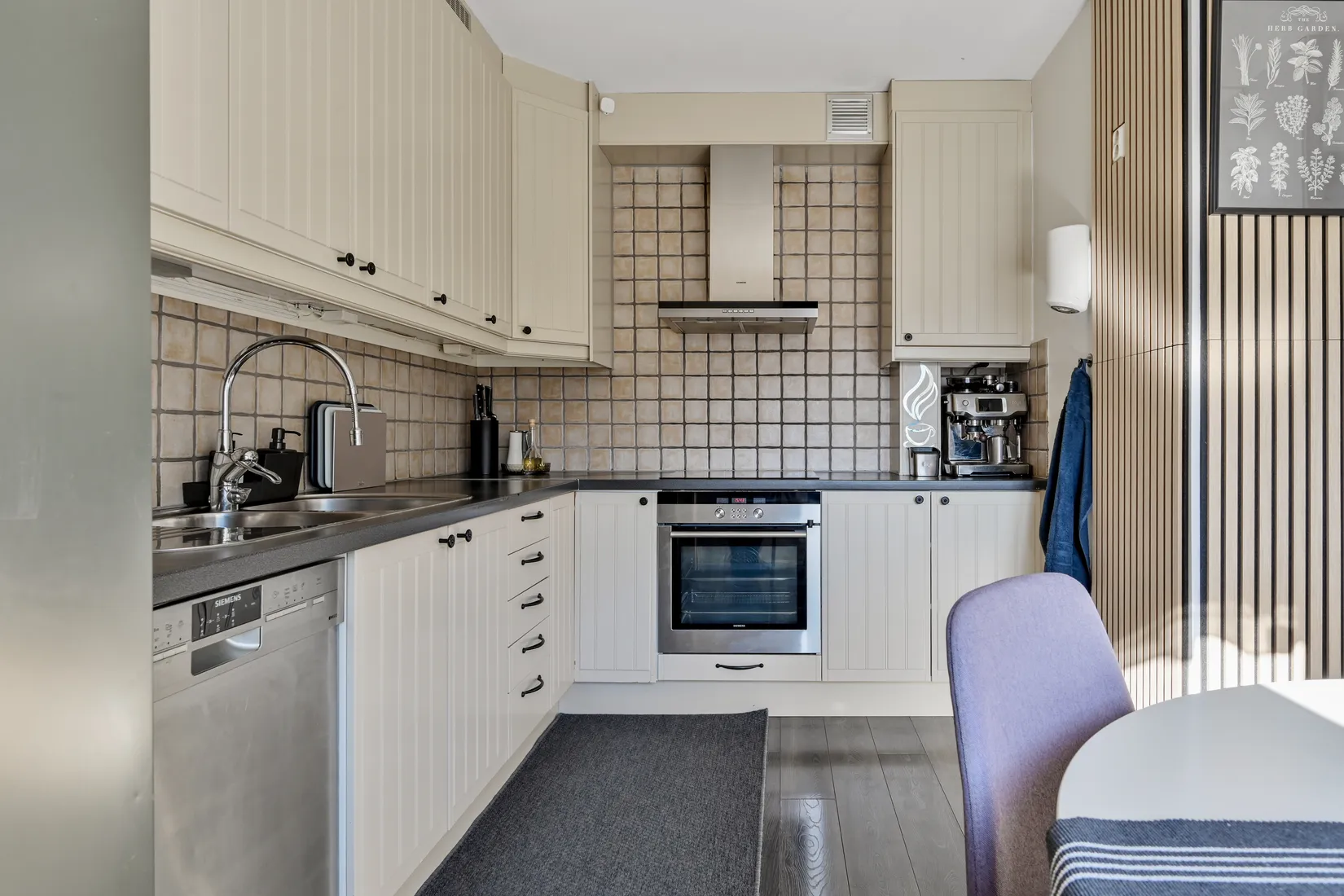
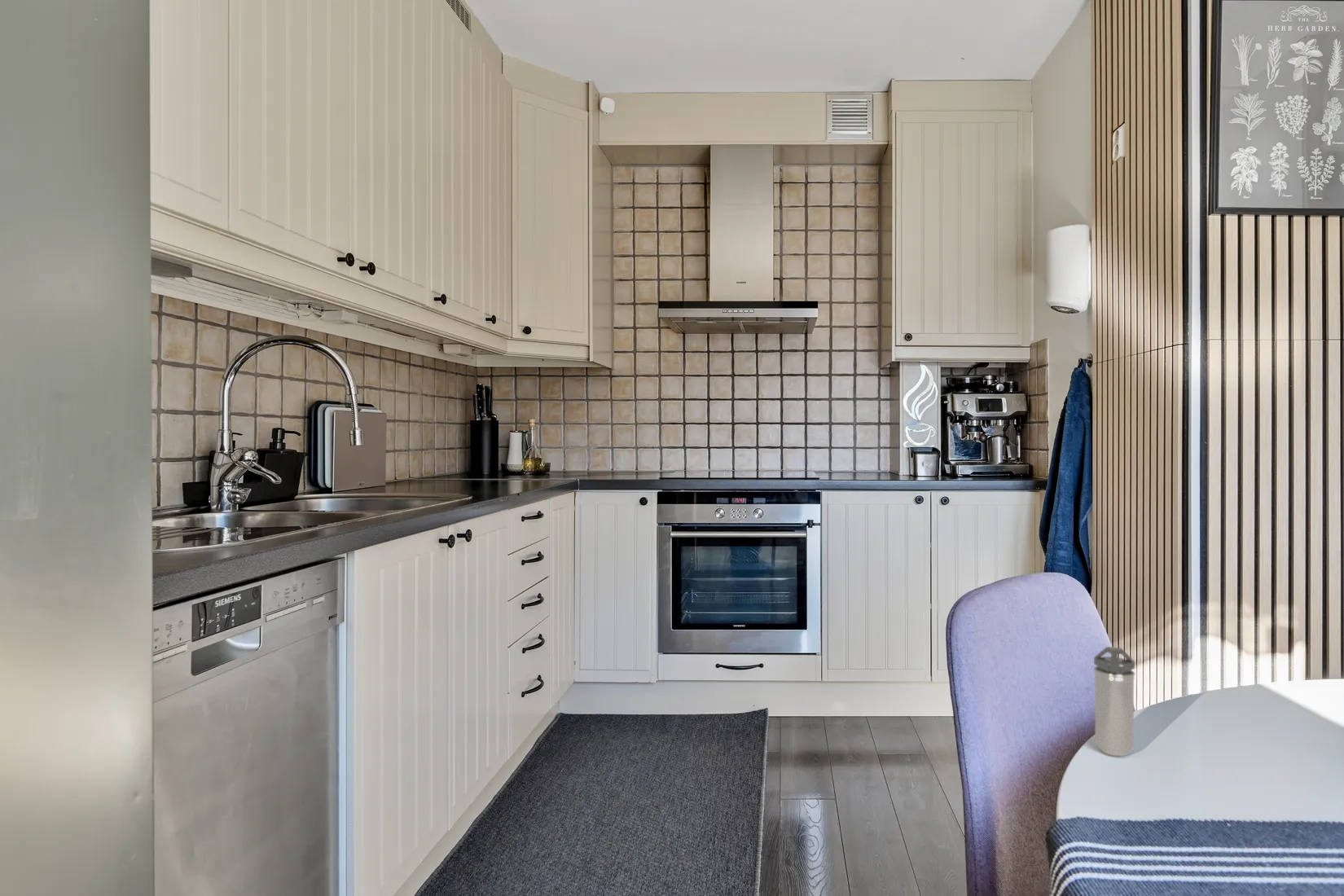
+ shaker (1113, 700)
